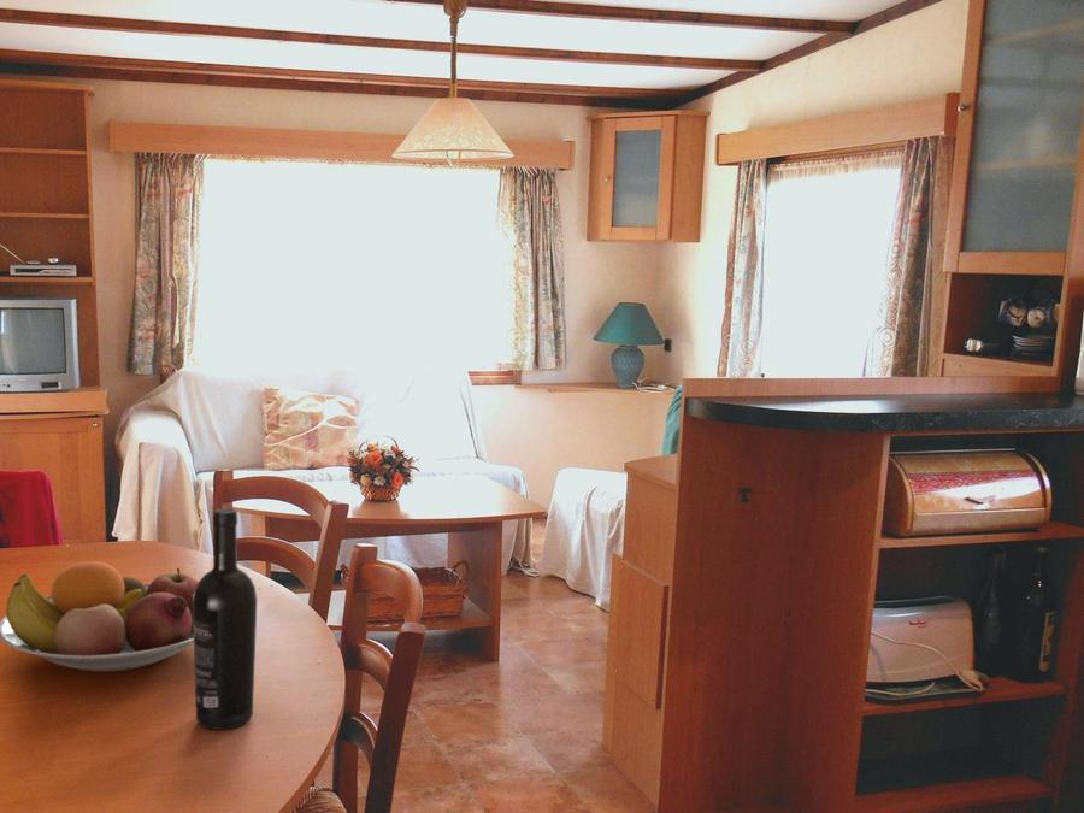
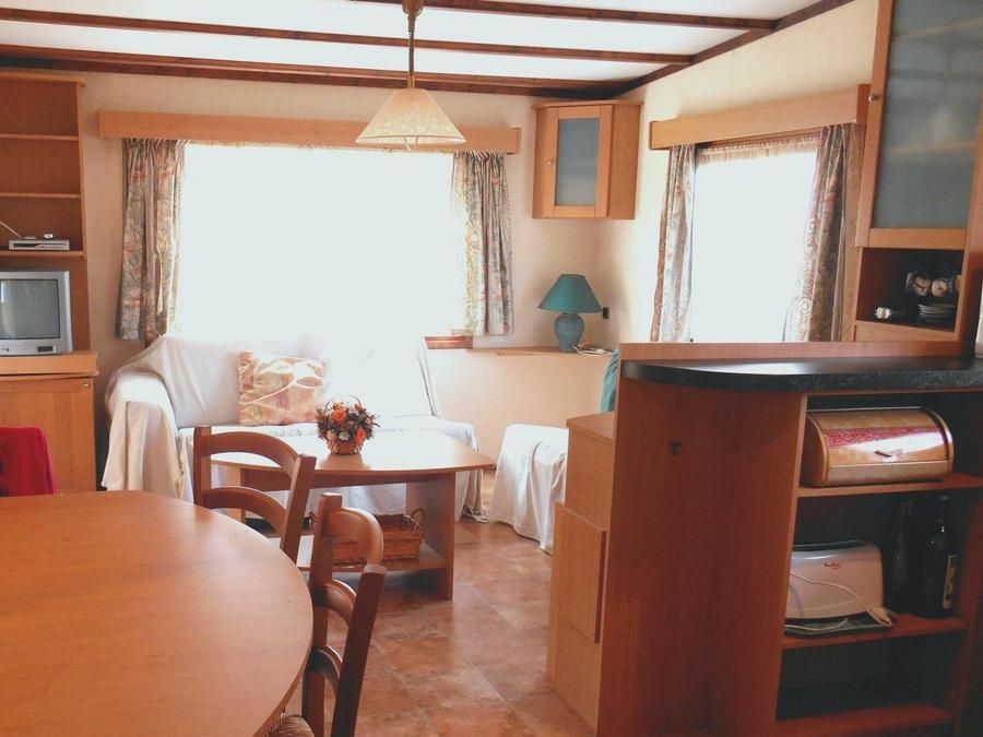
- wine bottle (224, 615)
- fruit bowl (118, 607)
